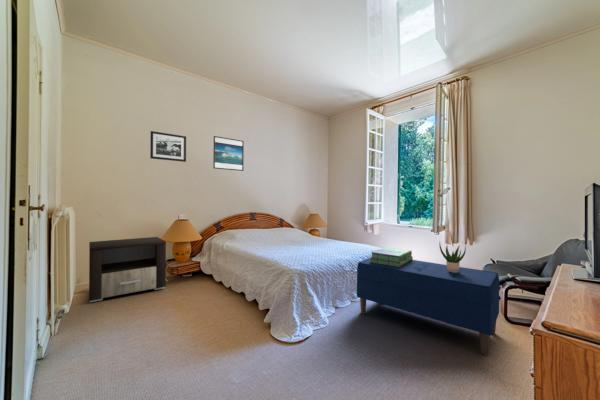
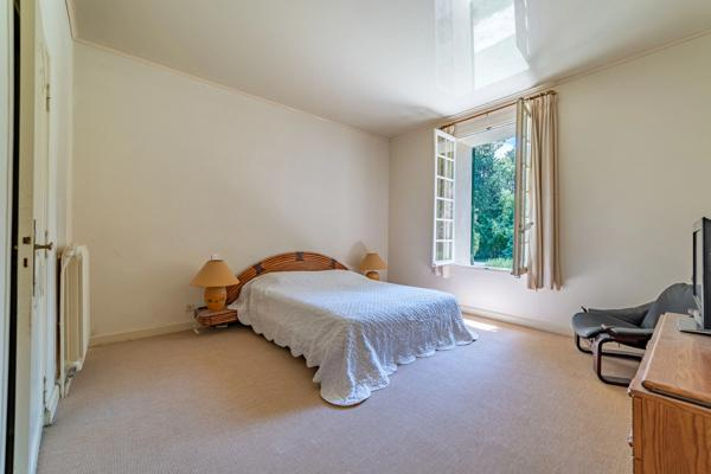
- picture frame (168, 147)
- nightstand (127, 265)
- stack of books (391, 256)
- potted plant (452, 255)
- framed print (229, 154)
- bench (422, 294)
